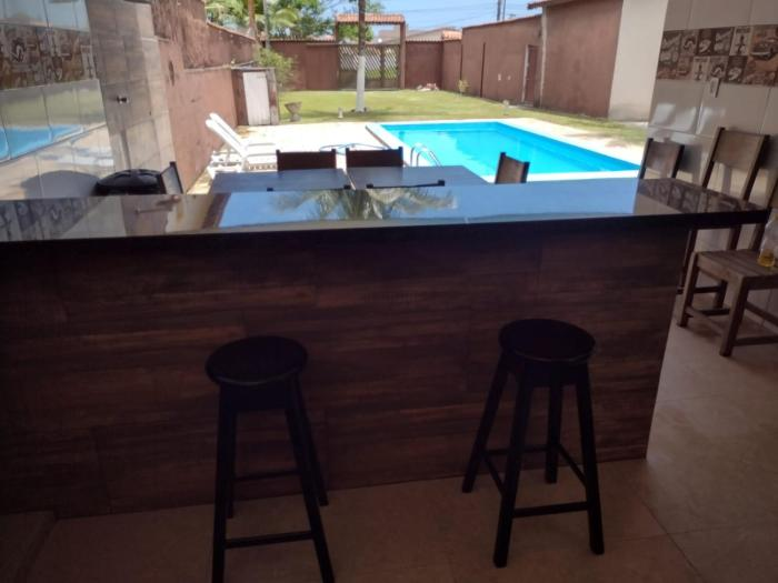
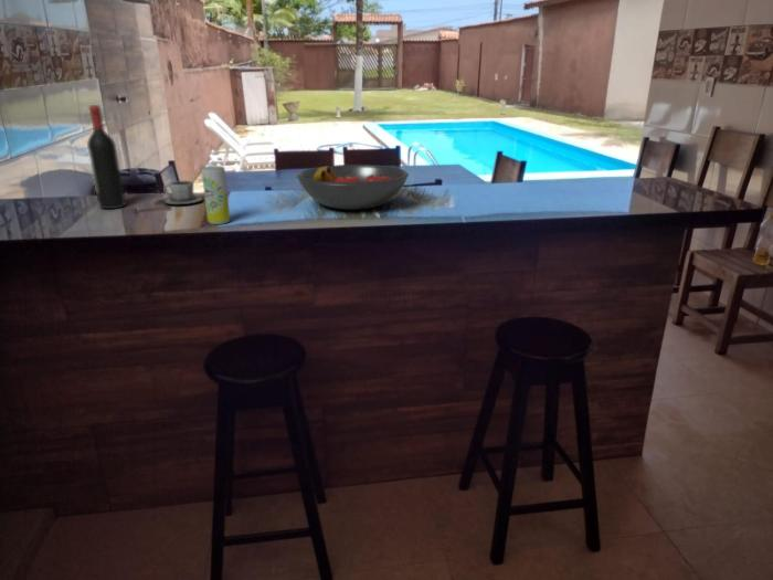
+ beverage can (215, 194)
+ fruit bowl (353, 184)
+ wine bottle (104, 157)
+ cup (182, 192)
